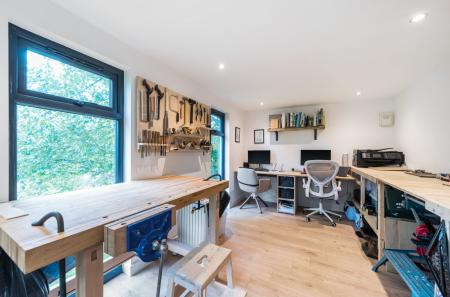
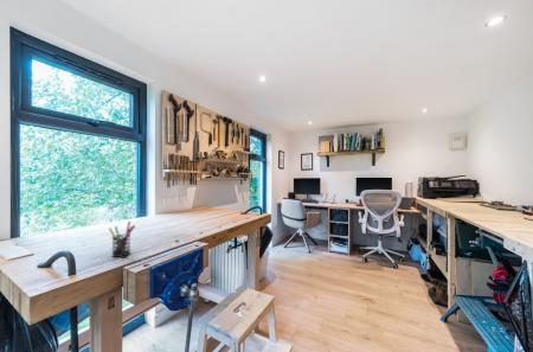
+ pen holder (121, 238)
